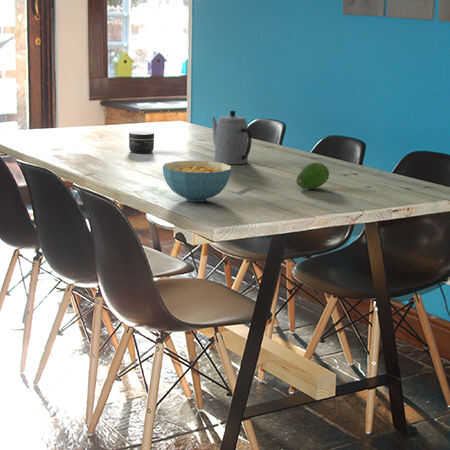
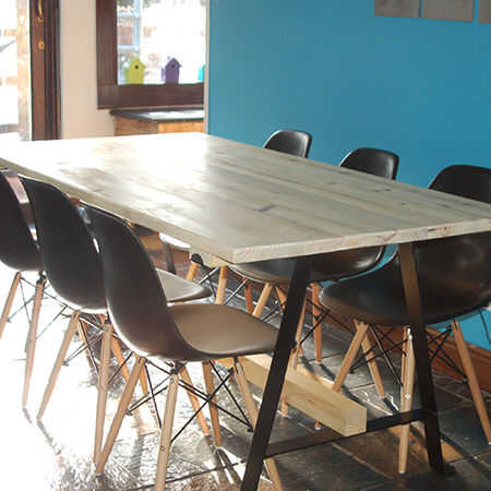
- jar (141, 142)
- fruit (312, 175)
- teapot (230, 135)
- cereal bowl (196, 183)
